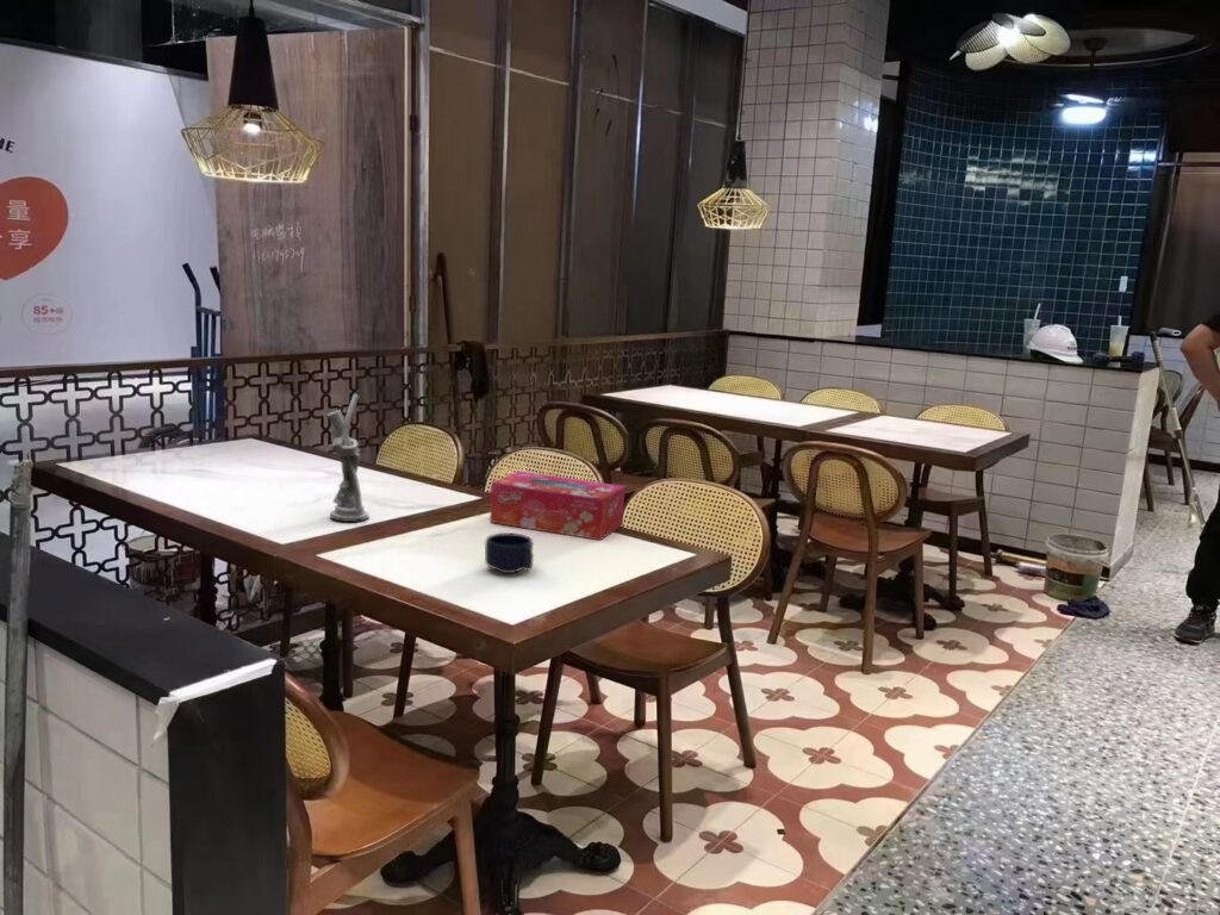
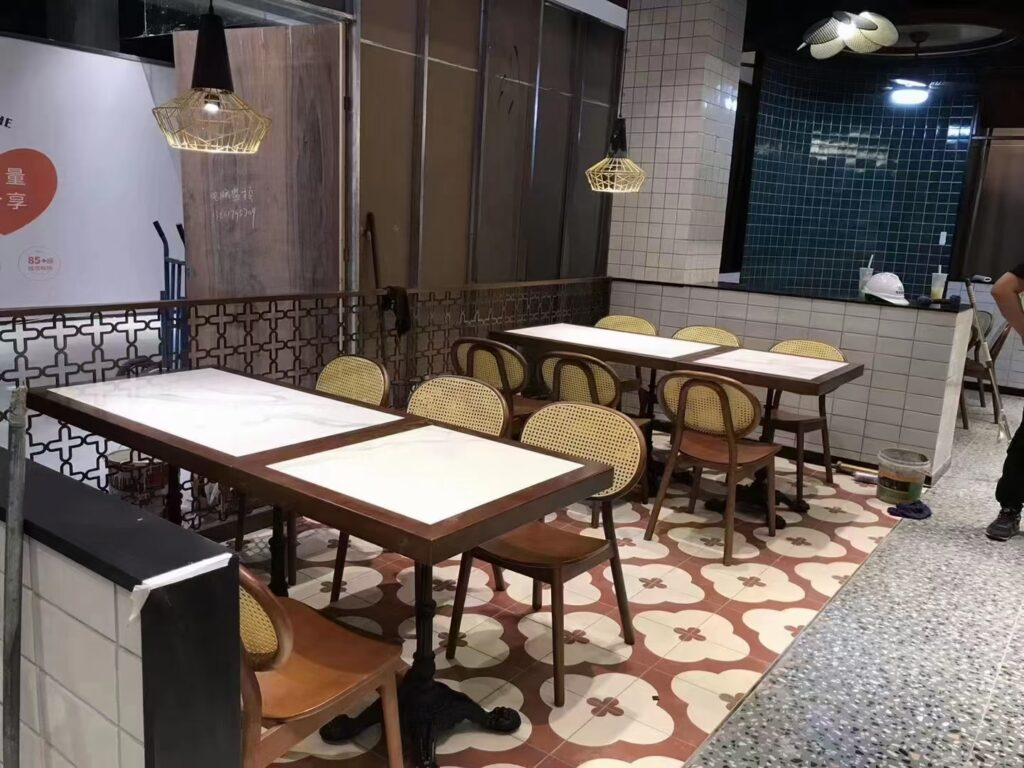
- tissue box (558, 504)
- utensil holder (348, 456)
- mug (512, 555)
